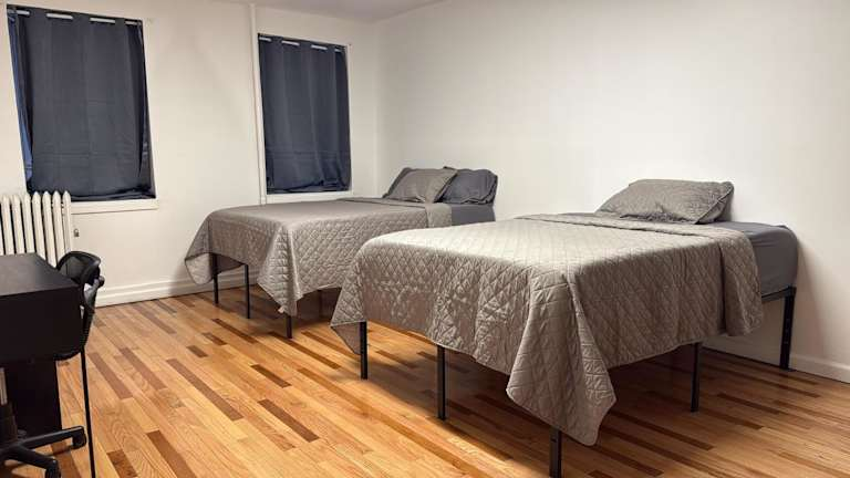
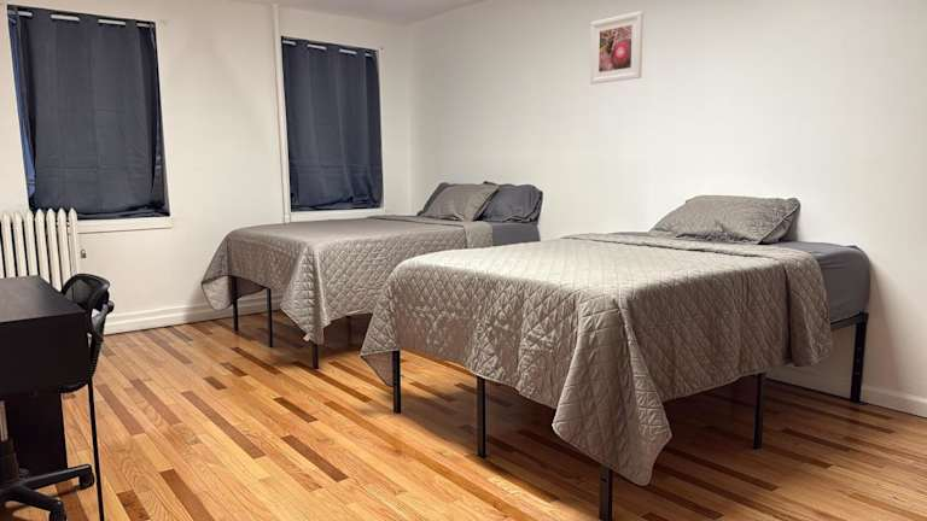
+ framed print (616, 48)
